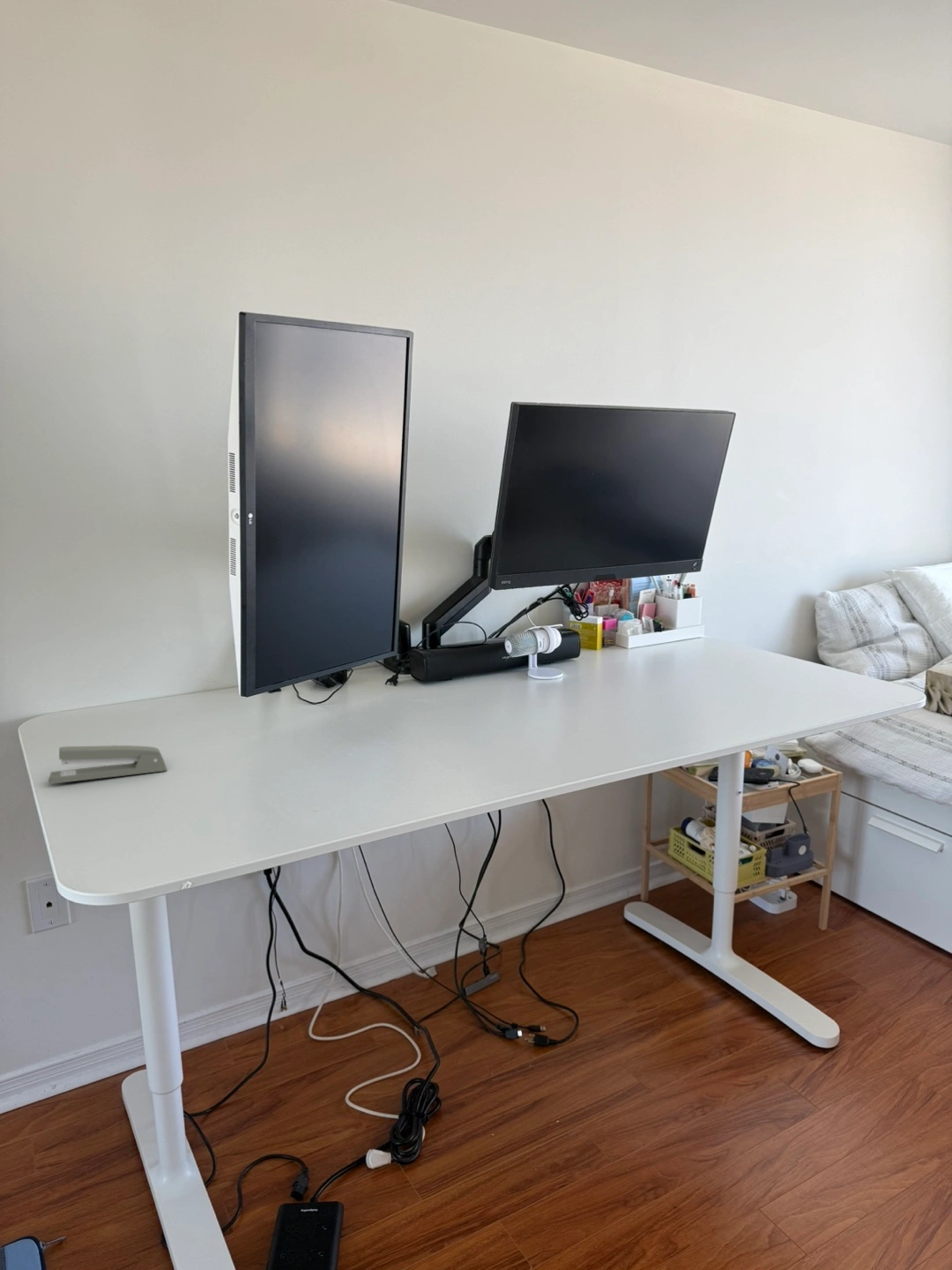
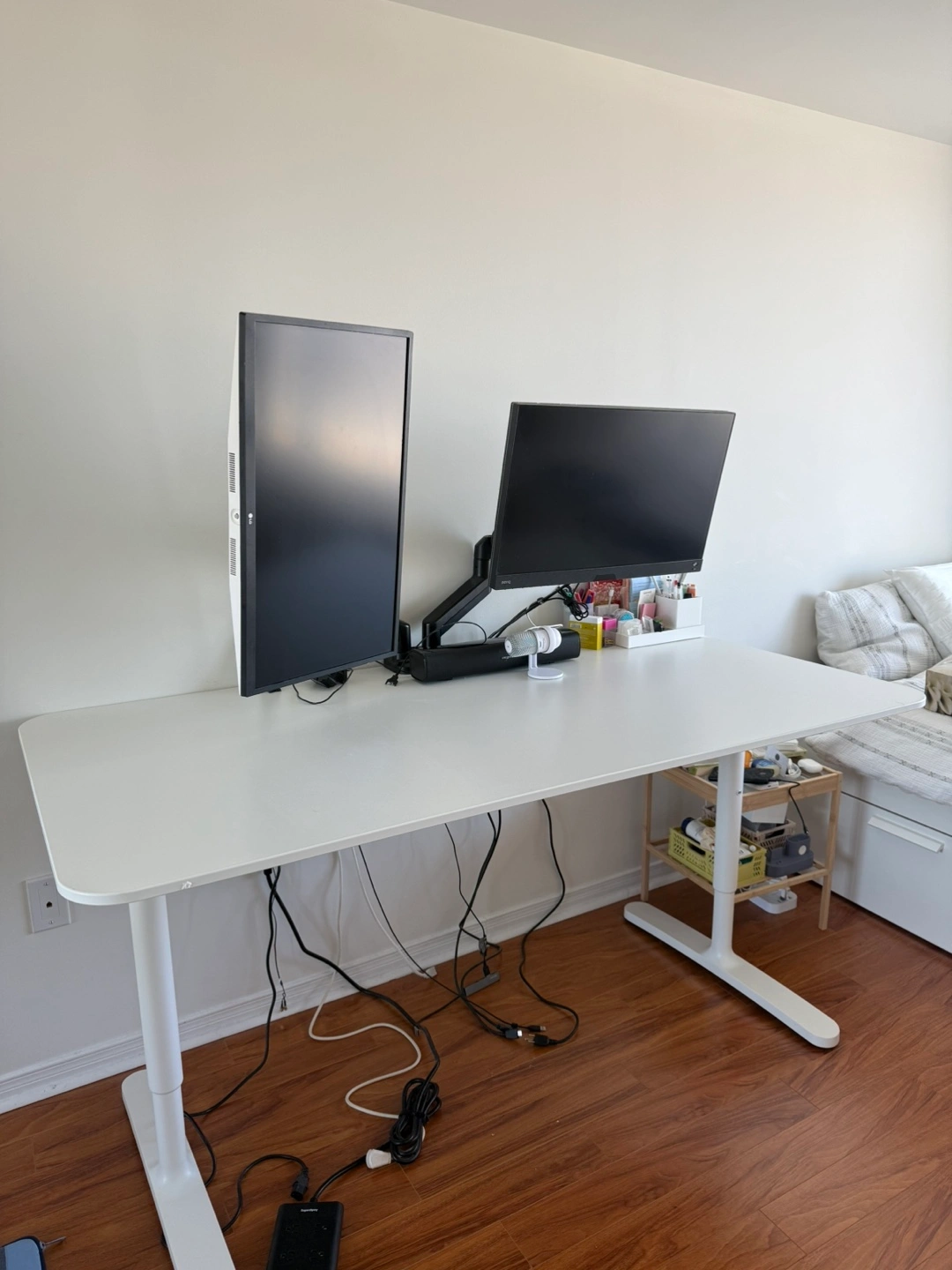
- stapler (108, 759)
